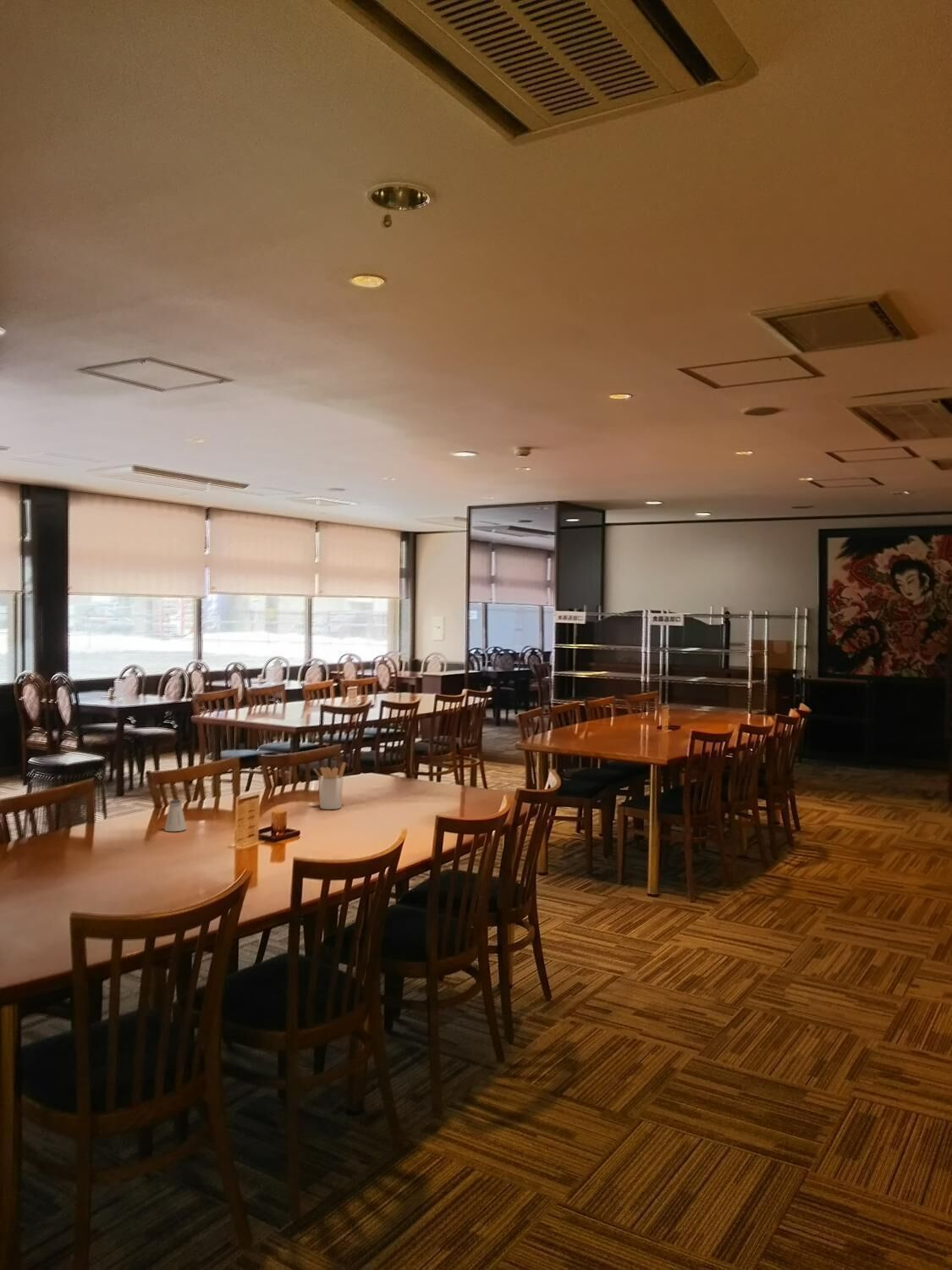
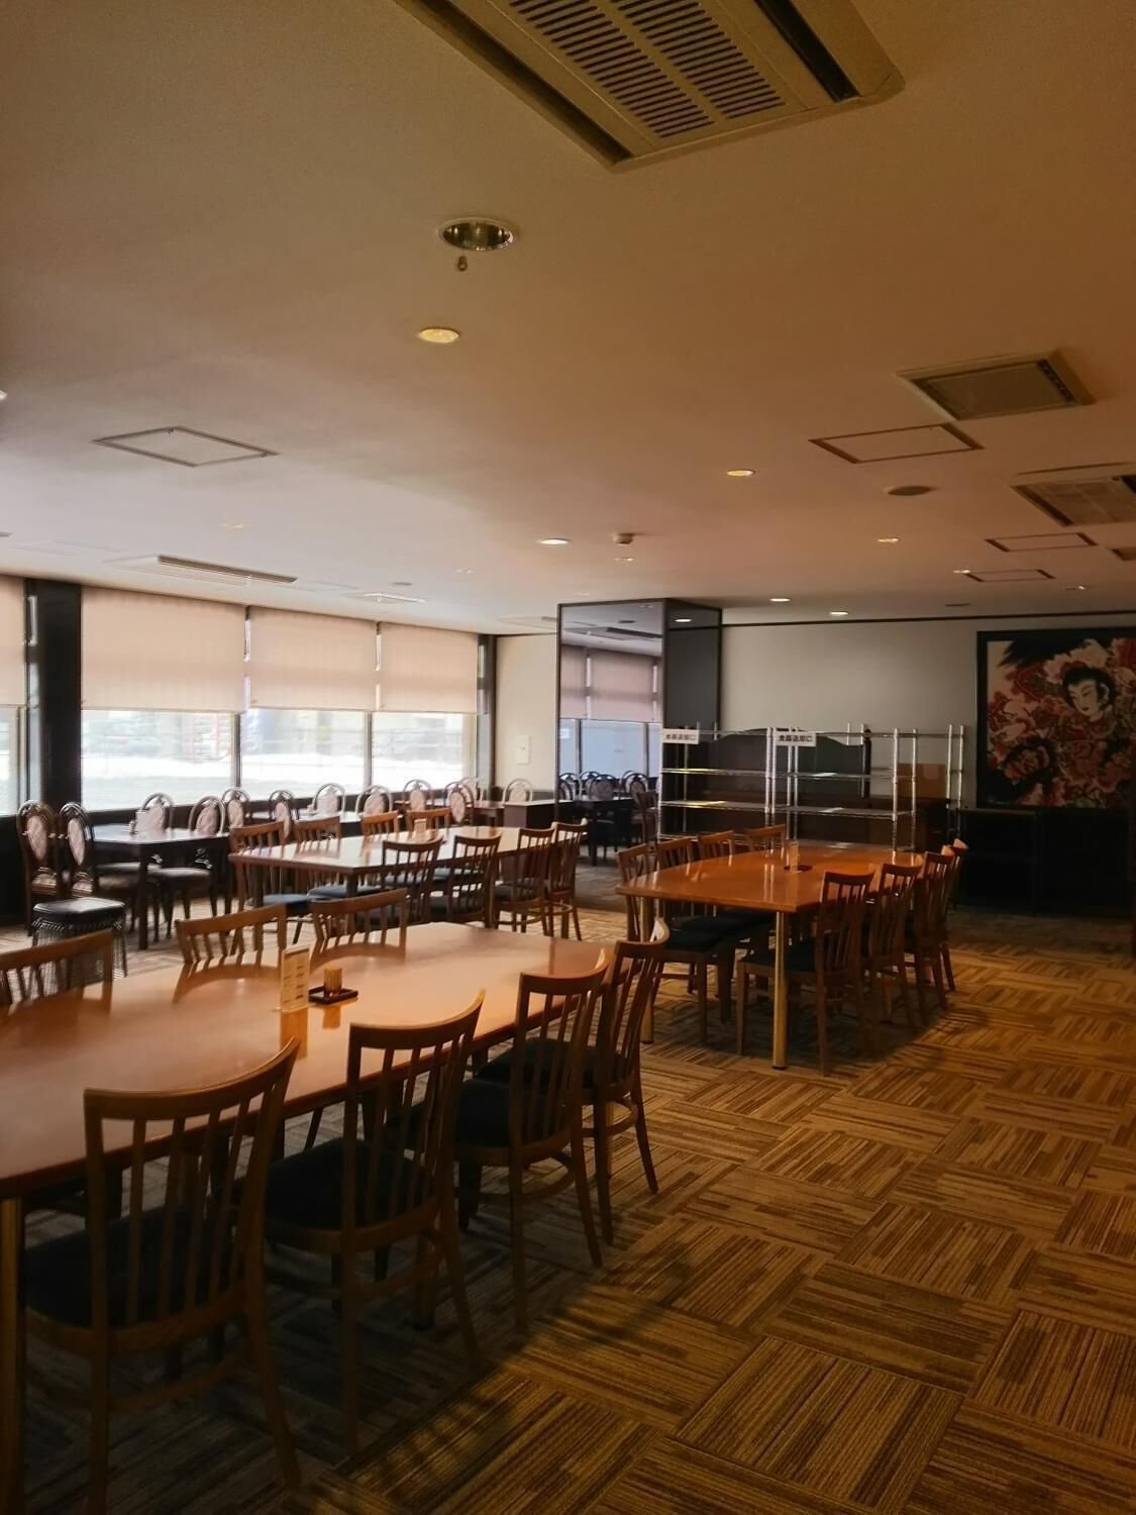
- saltshaker (175, 814)
- utensil holder (330, 786)
